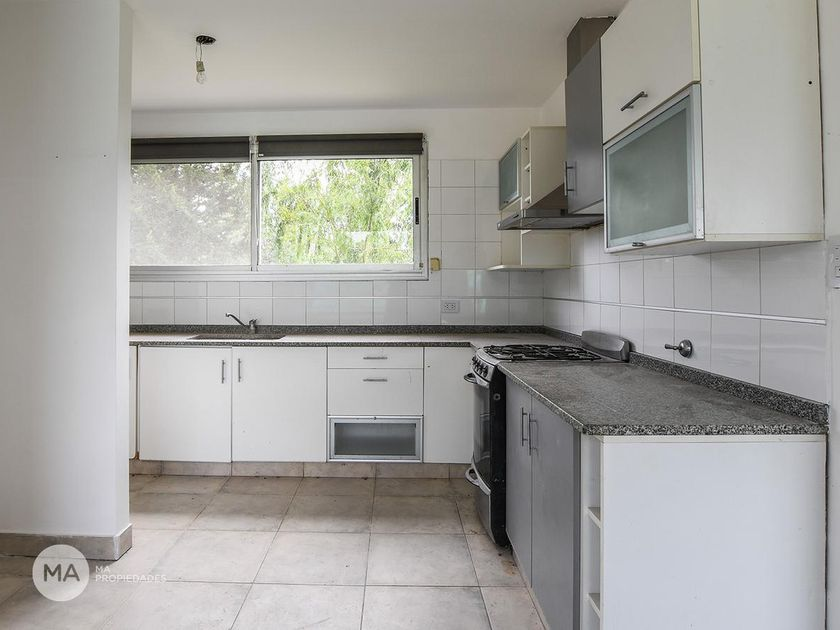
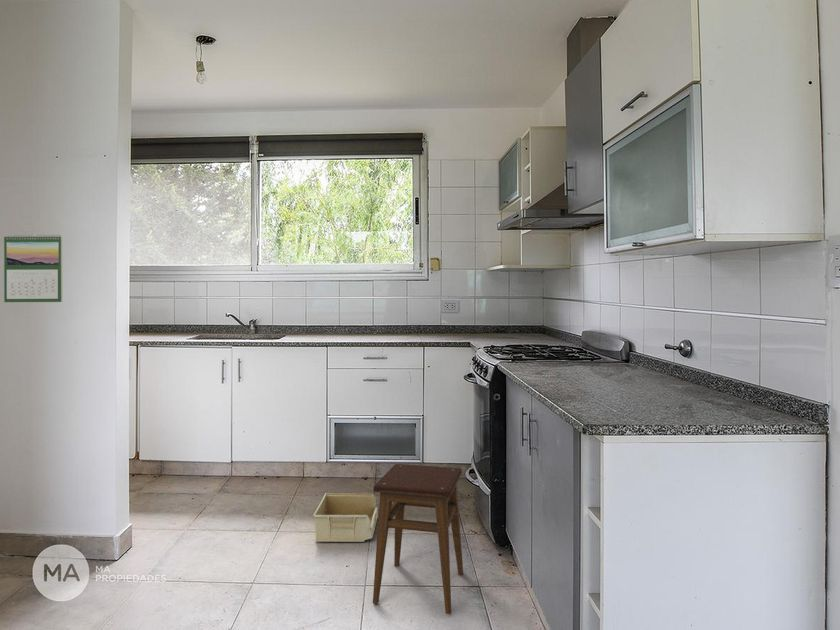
+ storage bin (347, 516)
+ calendar (33, 267)
+ stool (420, 530)
